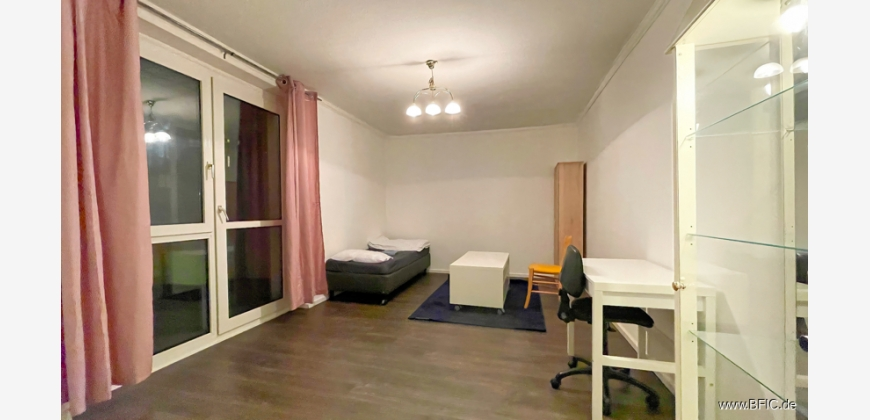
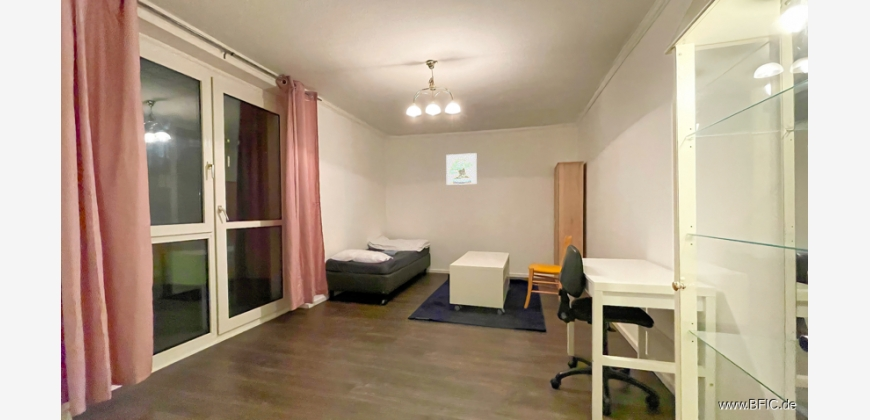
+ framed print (461, 169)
